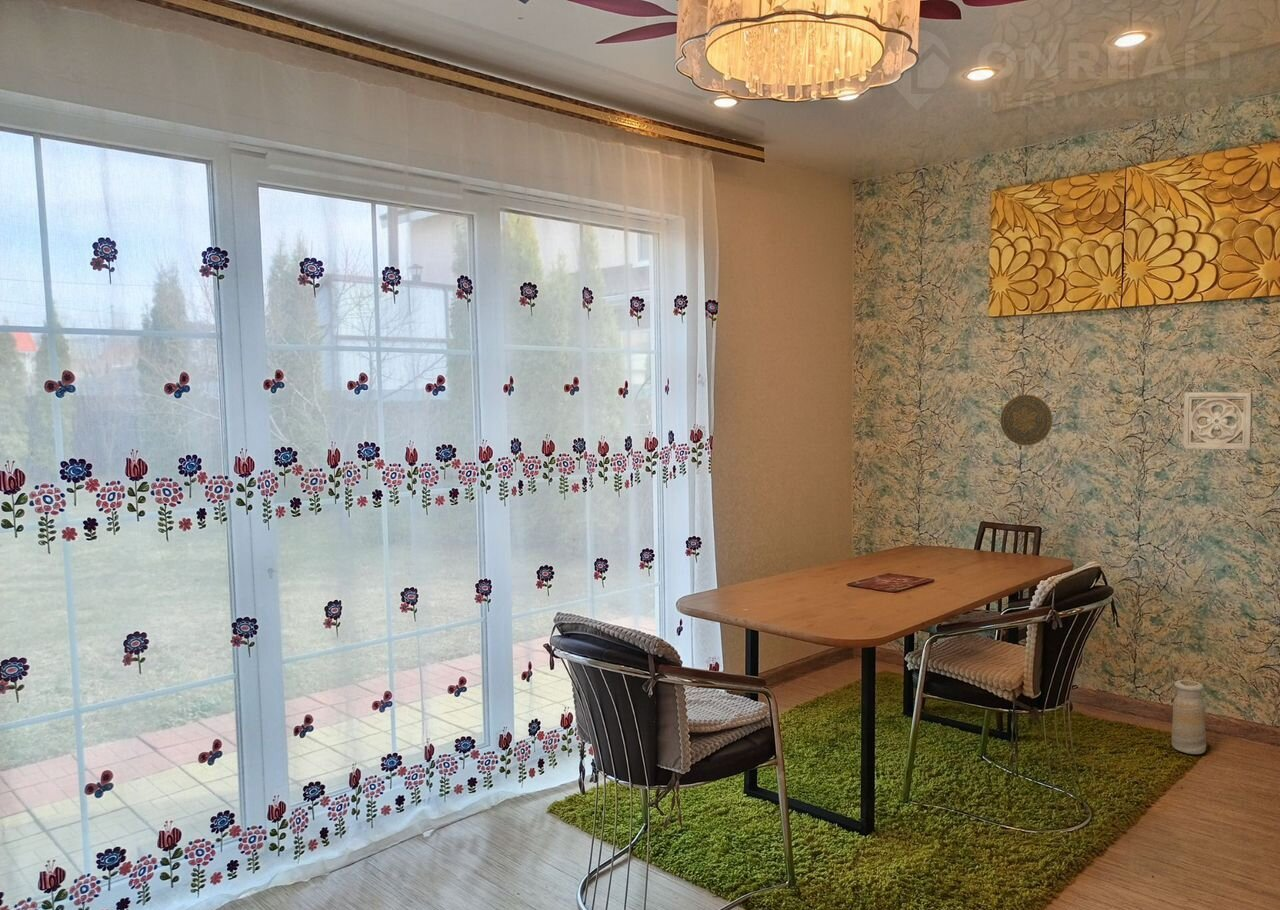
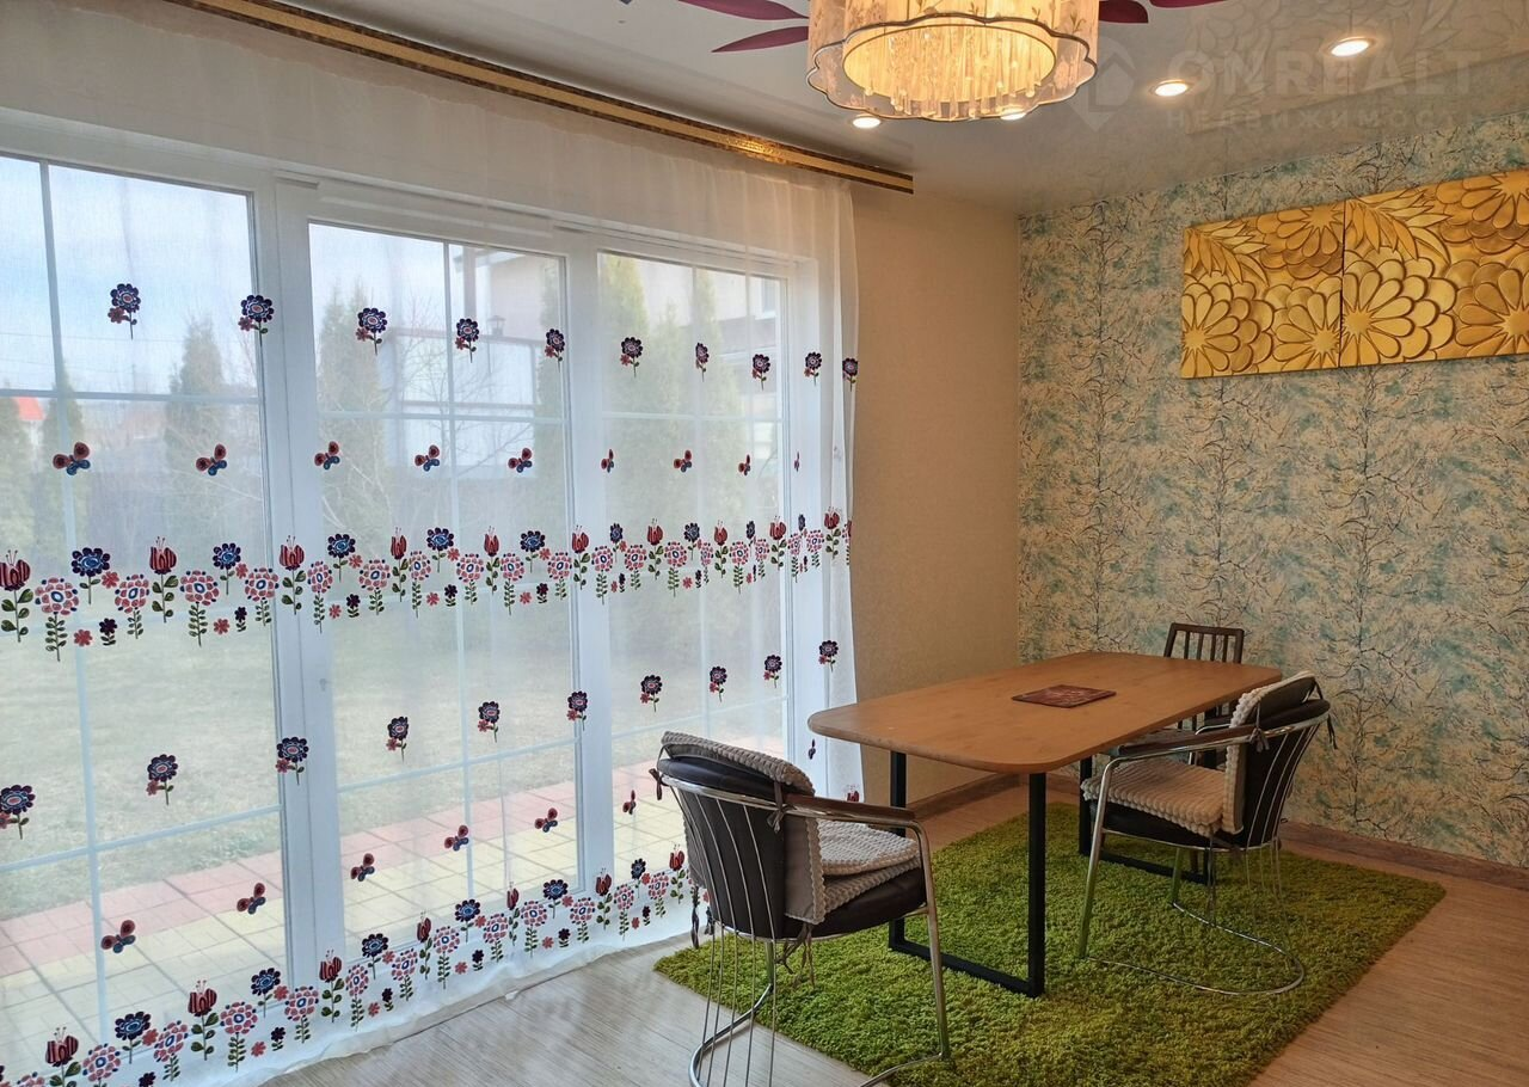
- wall ornament (1217, 422)
- decorative plate (1025, 420)
- vase (1189, 717)
